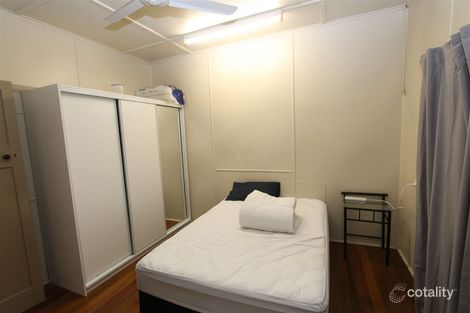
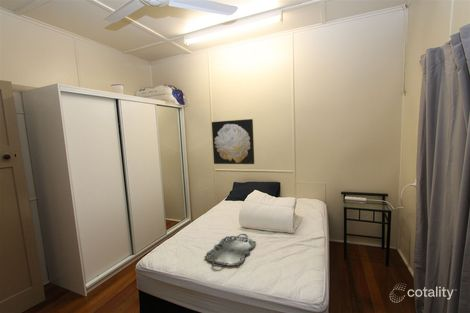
+ wall art (232, 142)
+ serving tray (231, 249)
